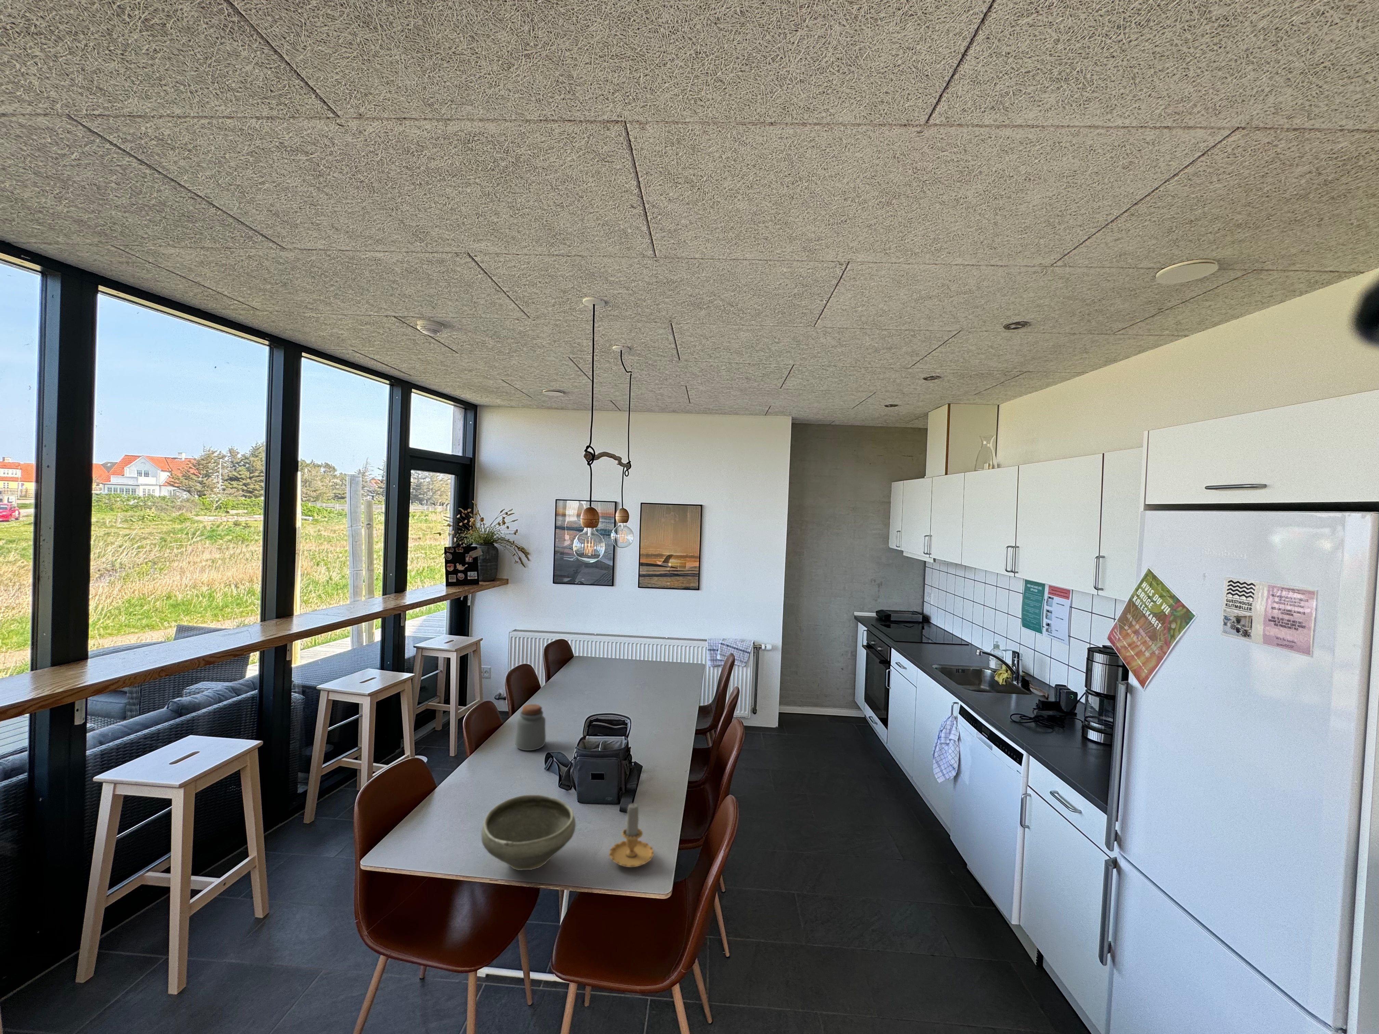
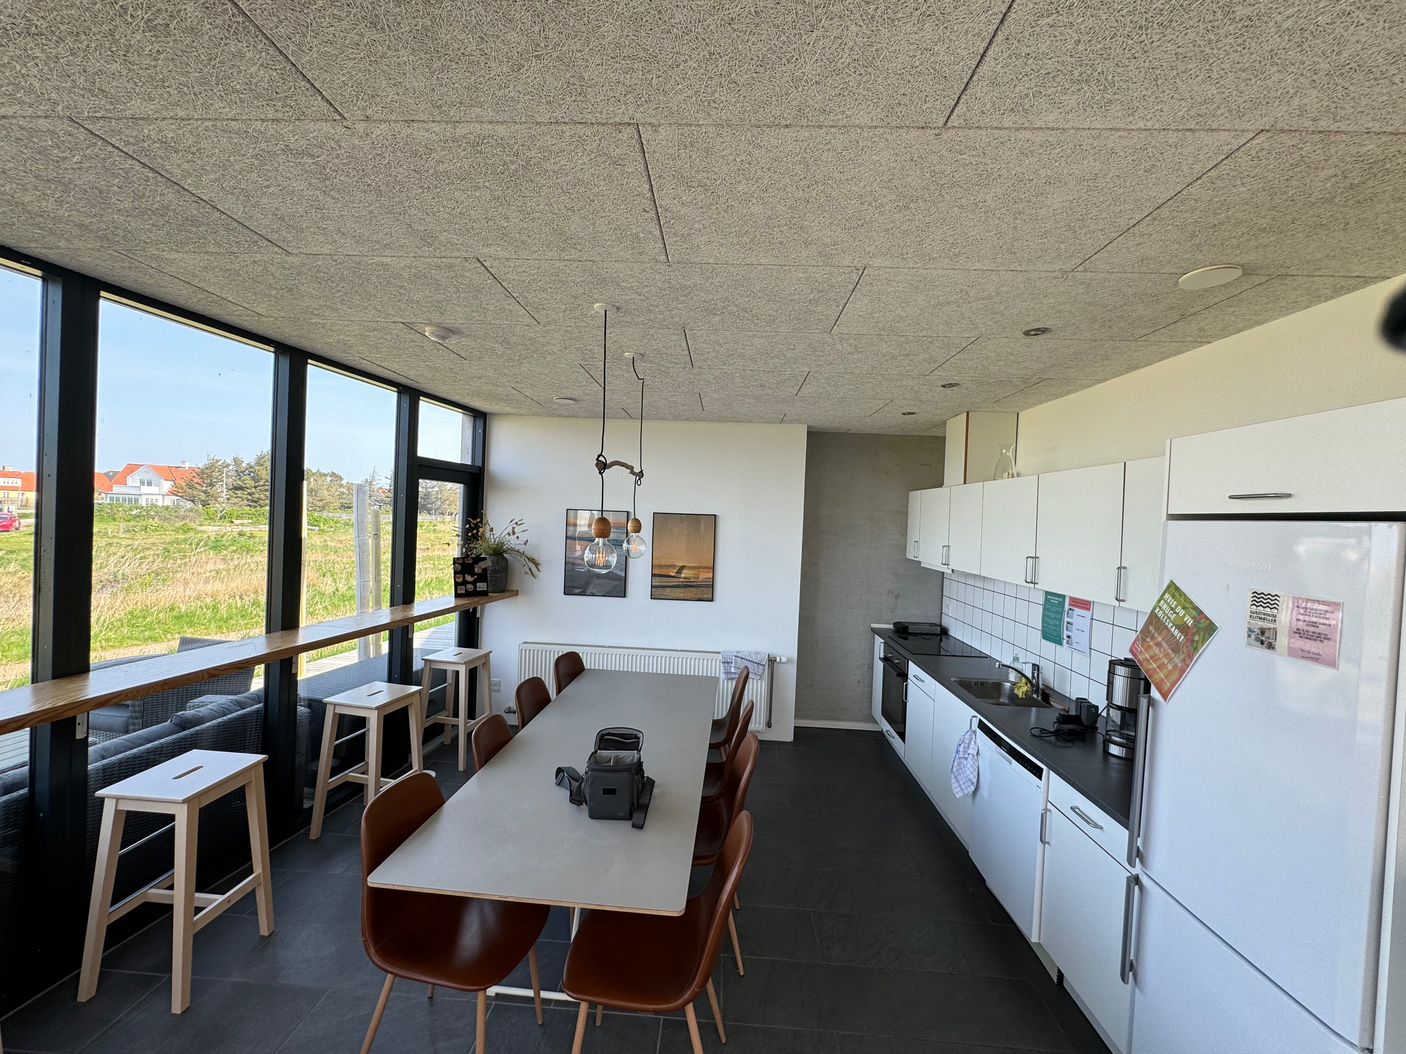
- bowl (529, 837)
- candle (632, 828)
- jar (531, 726)
